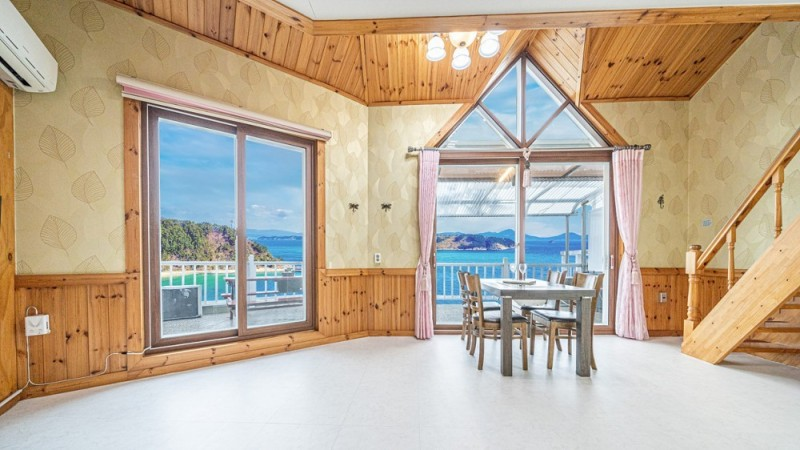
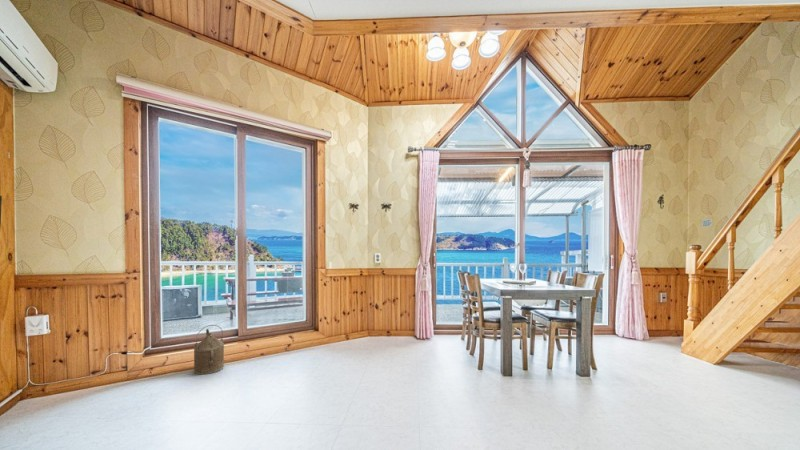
+ watering can (209, 348)
